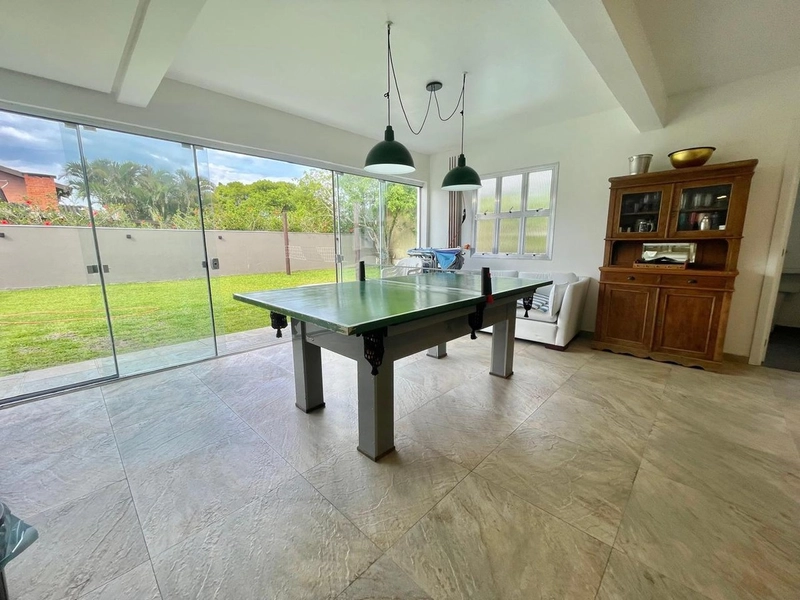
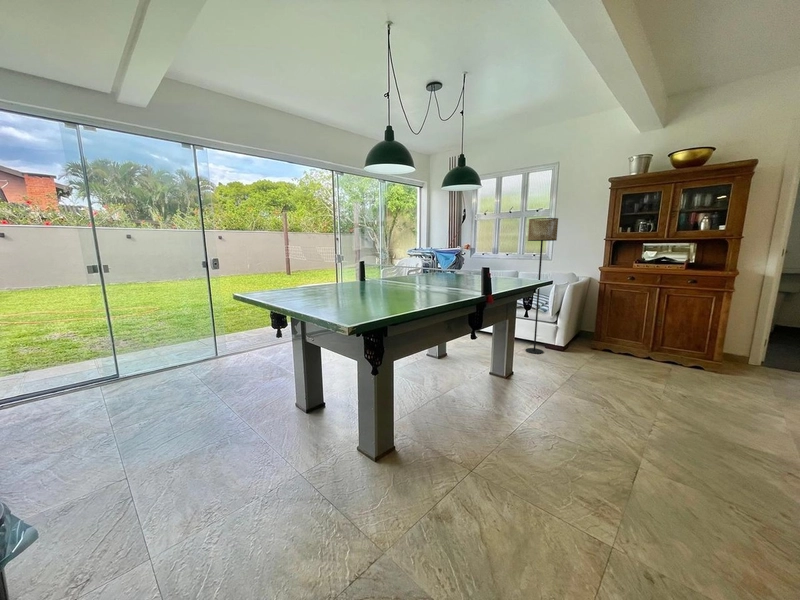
+ floor lamp (539, 288)
